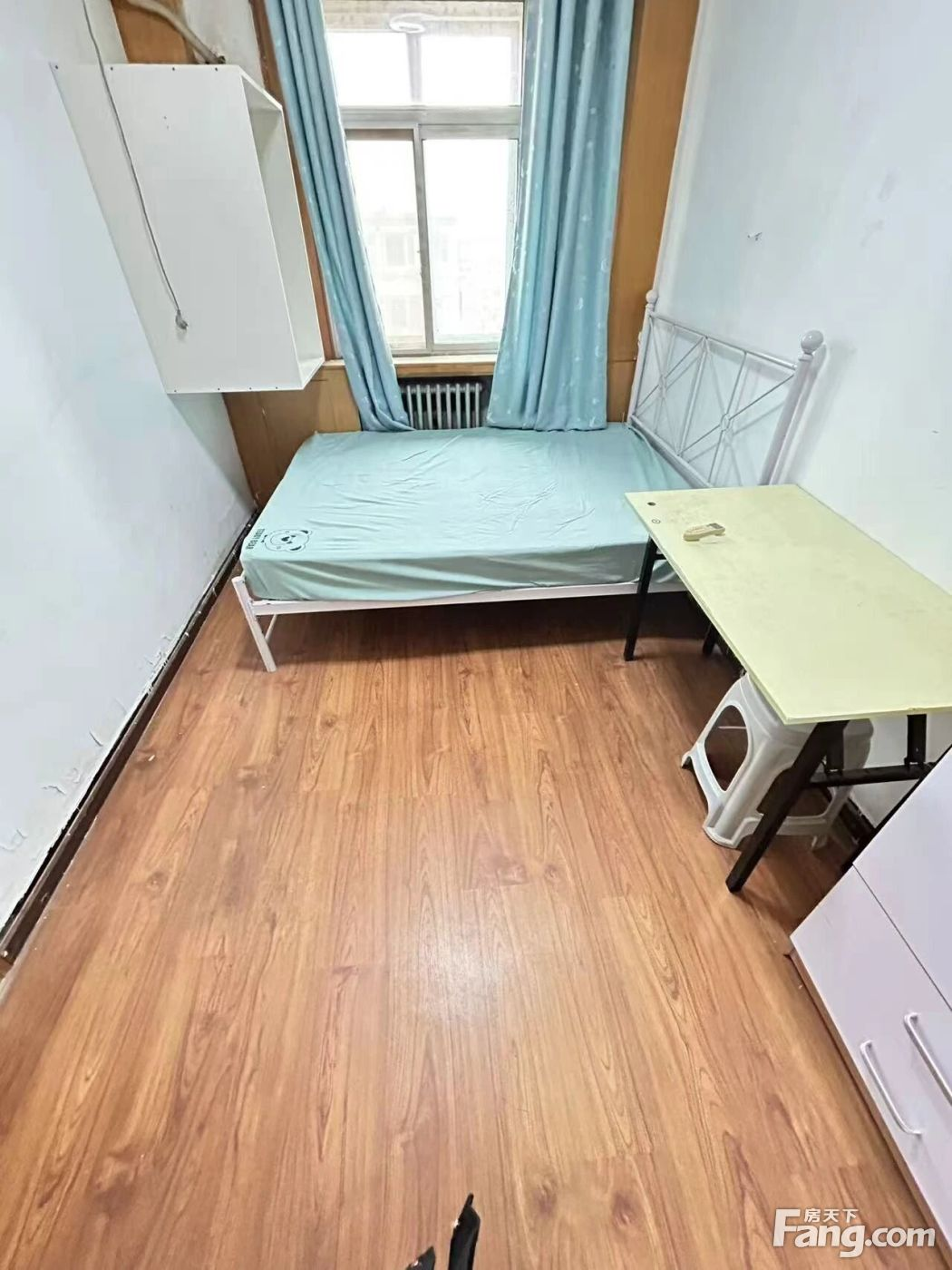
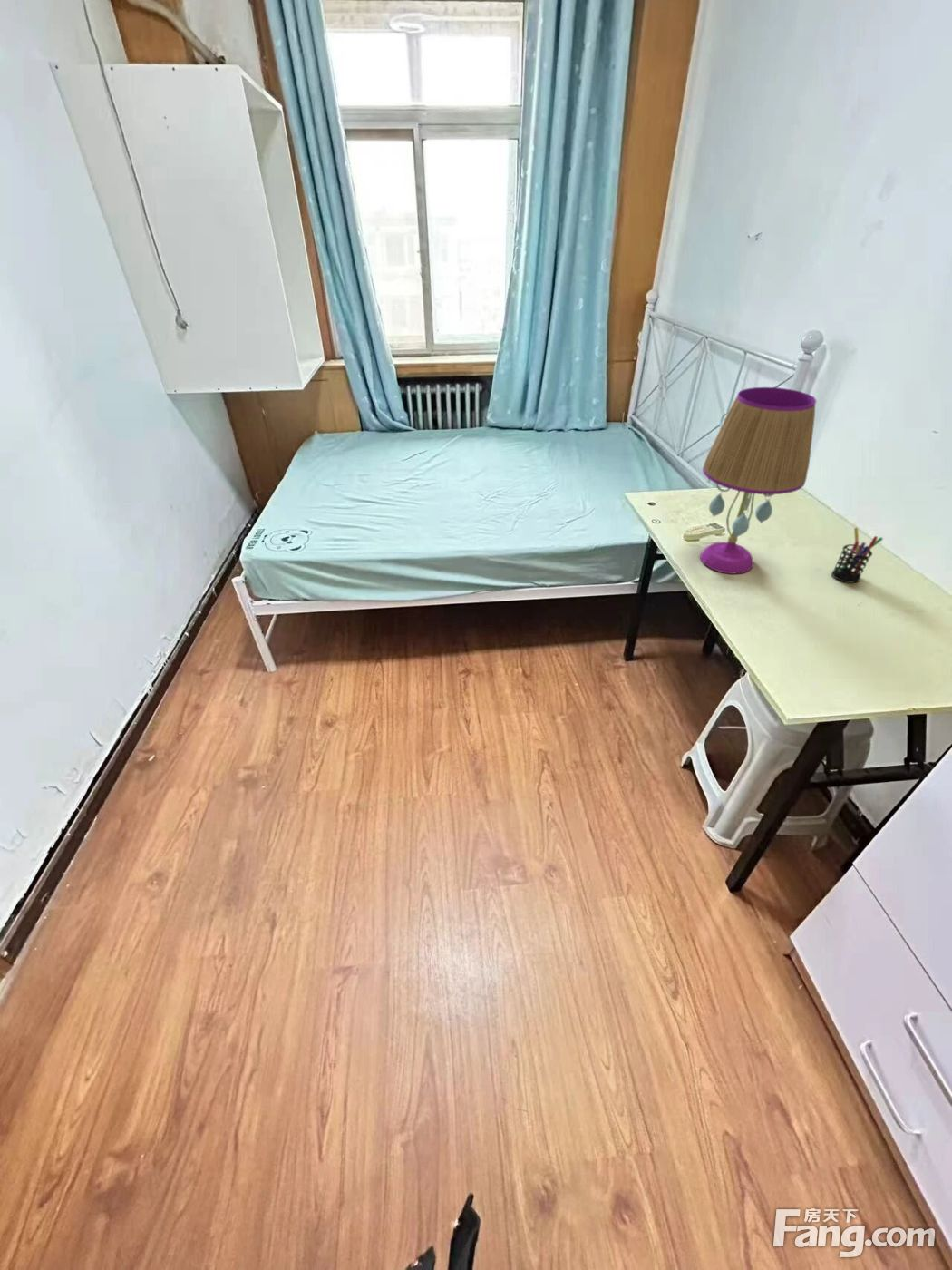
+ pen holder (860, 554)
+ table lamp (748, 486)
